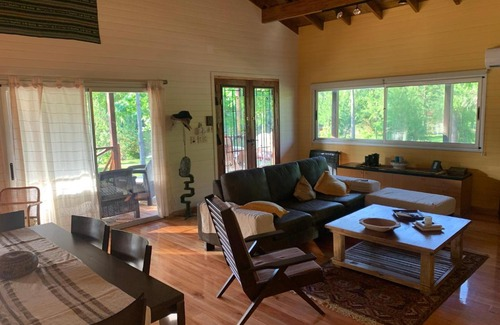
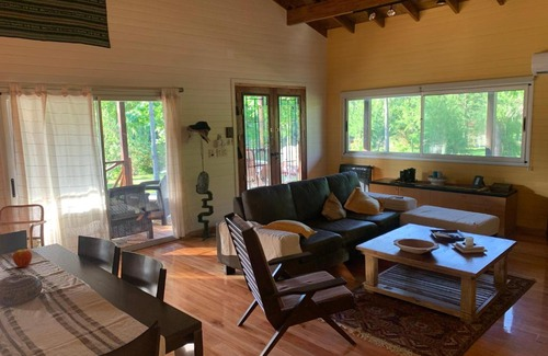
+ fruit (22, 257)
